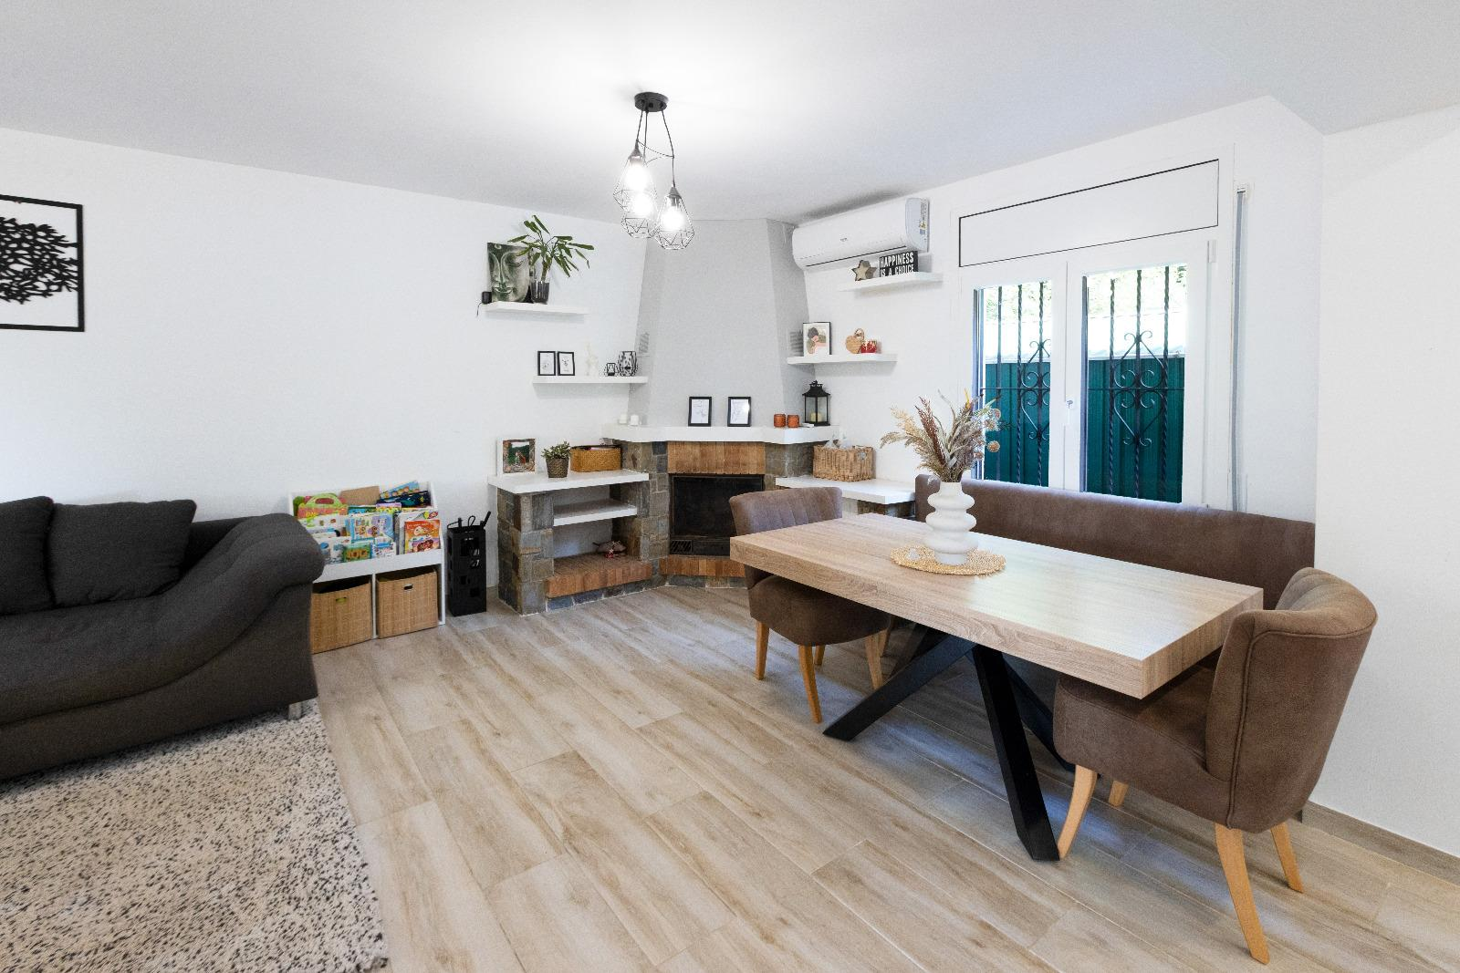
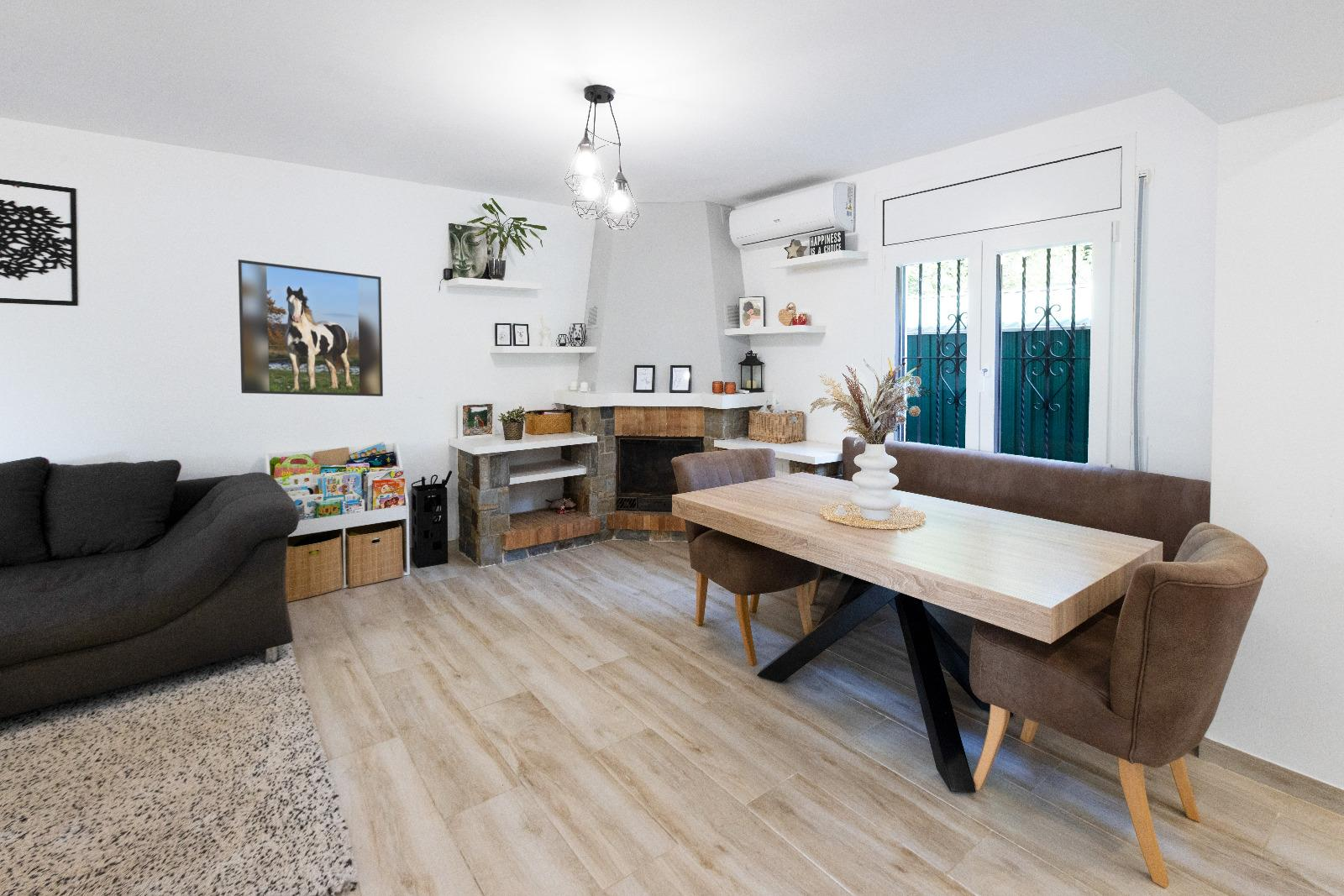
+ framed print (314, 332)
